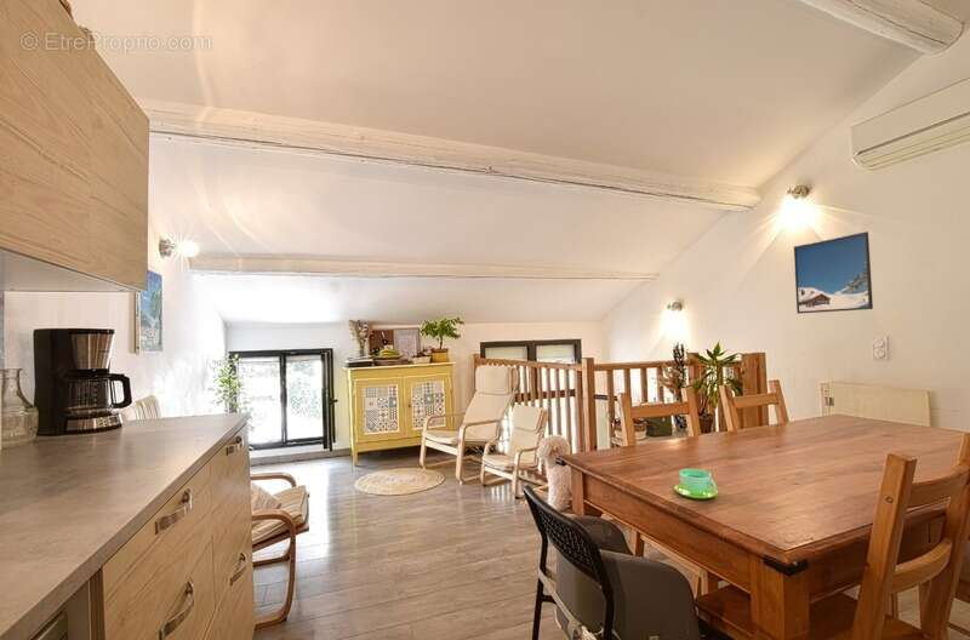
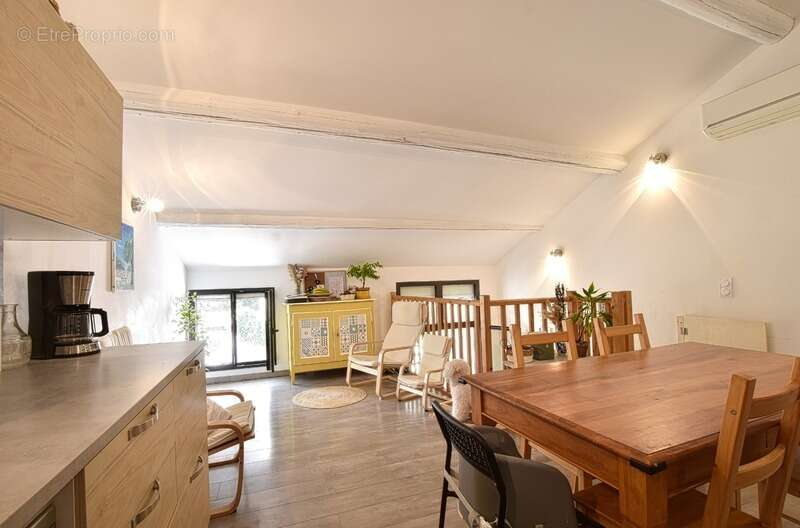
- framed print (829, 275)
- cup (696, 484)
